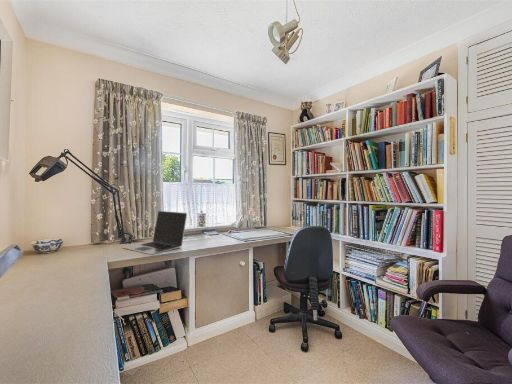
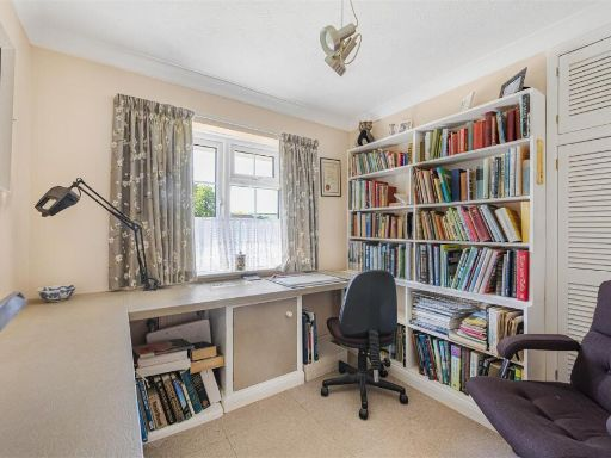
- laptop (155, 230)
